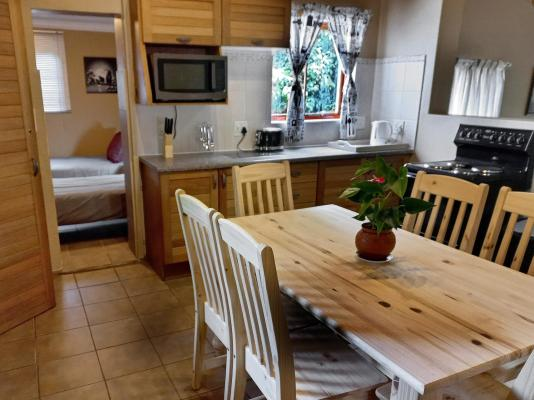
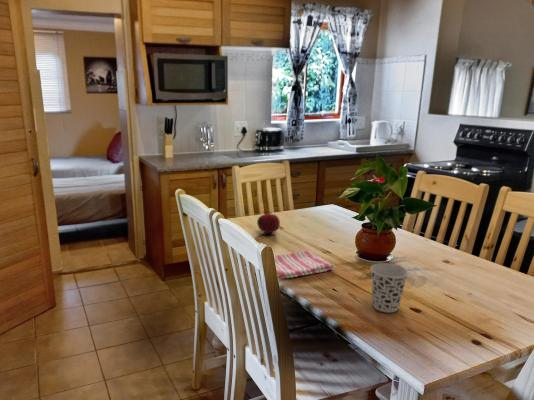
+ dish towel (296, 262)
+ fruit (268, 222)
+ cup (387, 288)
